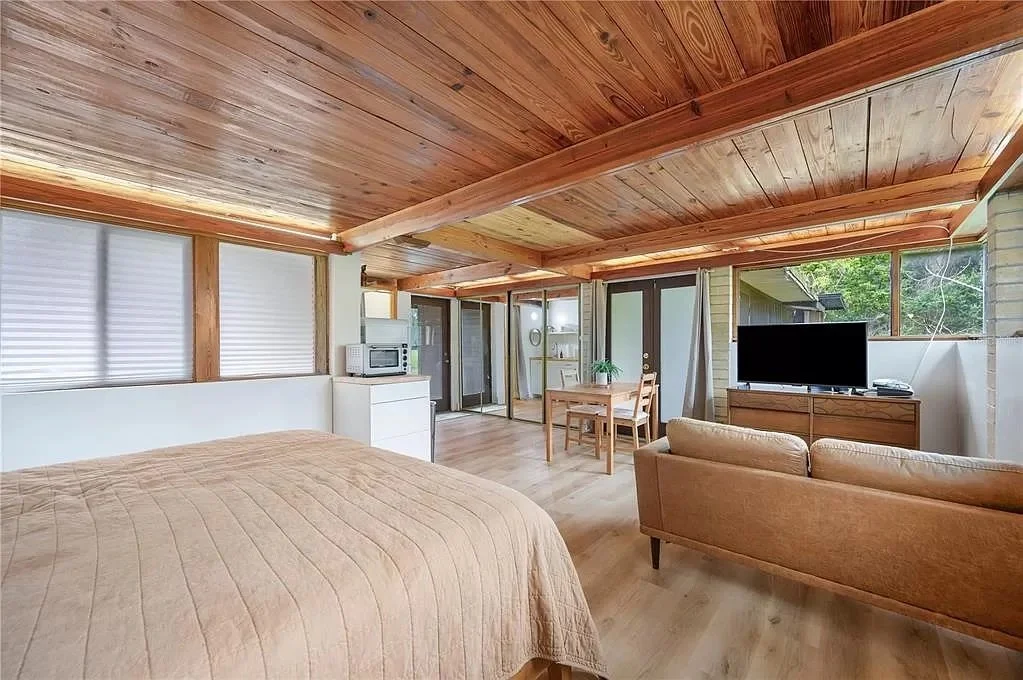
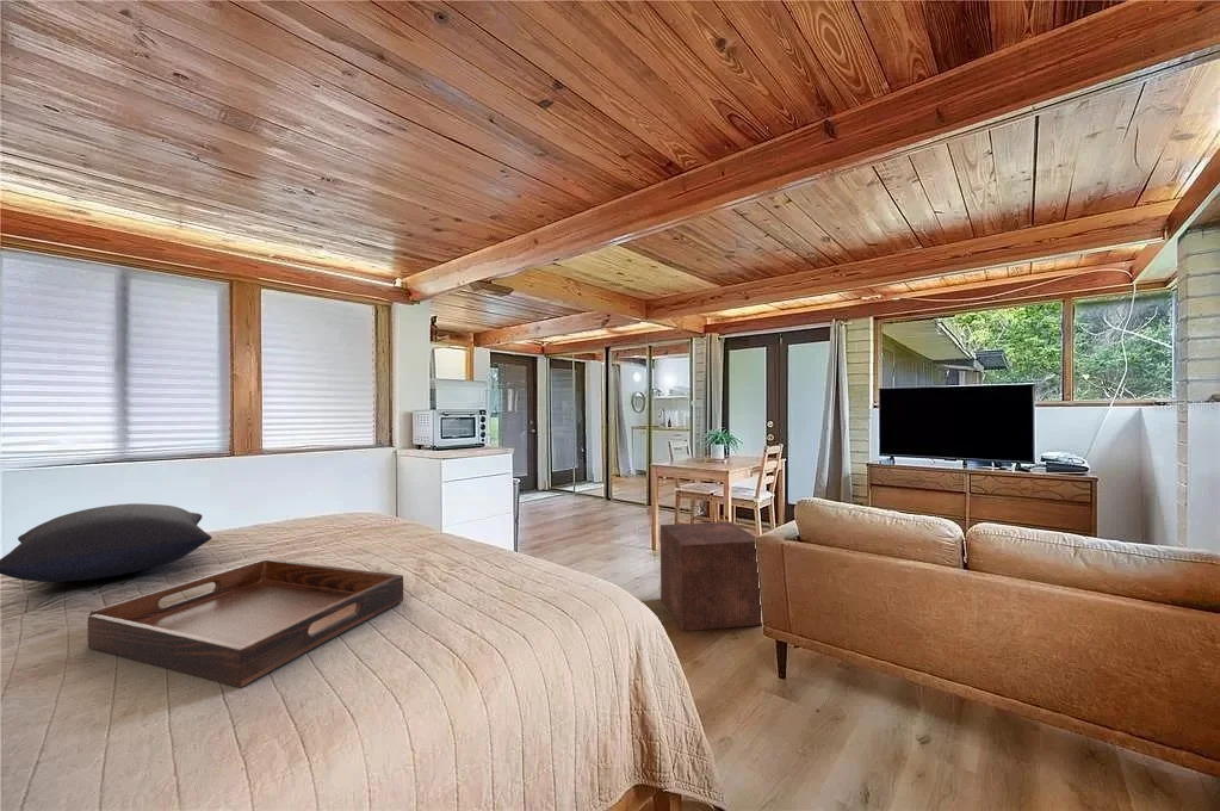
+ ottoman (708, 571)
+ pillow (116, 539)
+ serving tray (256, 607)
